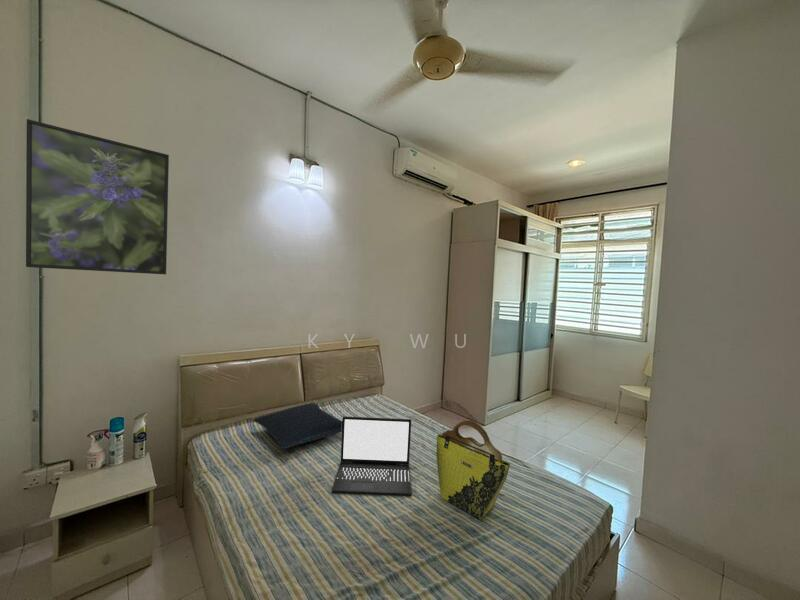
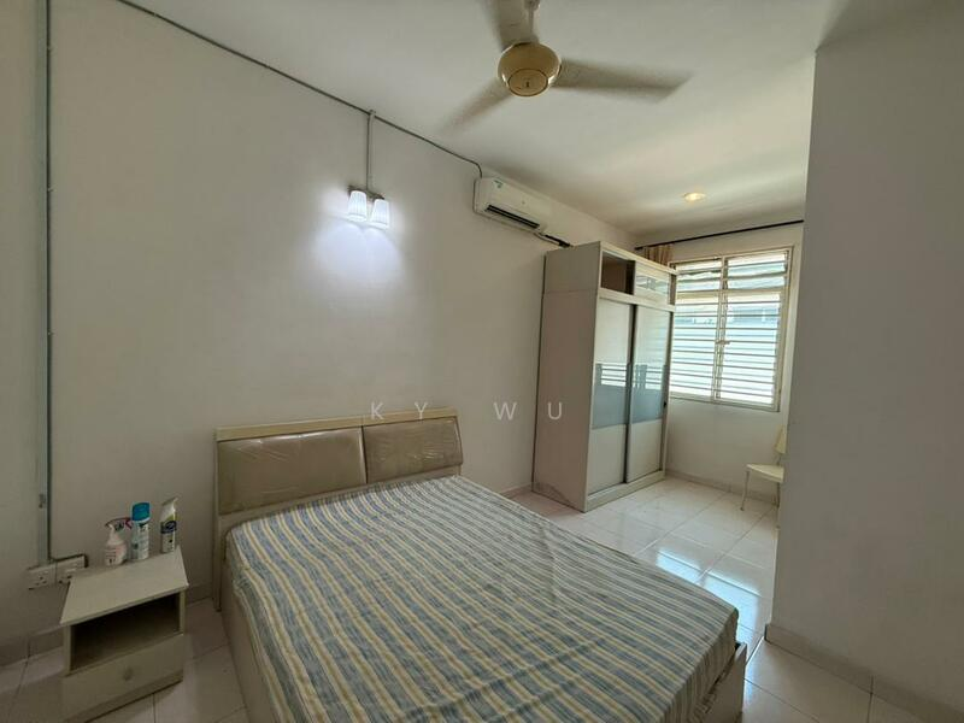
- pillow (301, 423)
- laptop (374, 453)
- tote bag (469, 461)
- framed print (104, 205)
